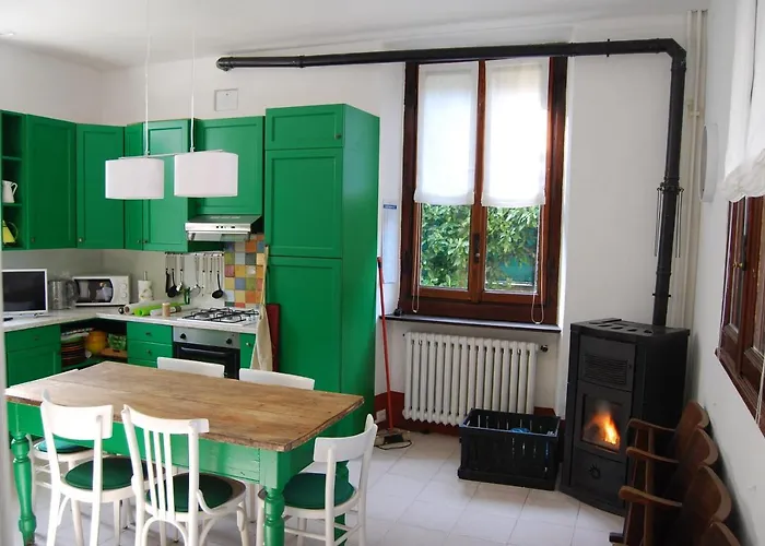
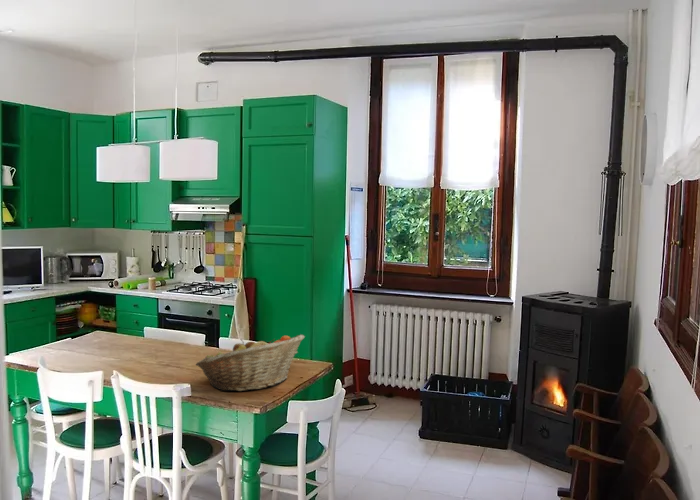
+ fruit basket (252, 358)
